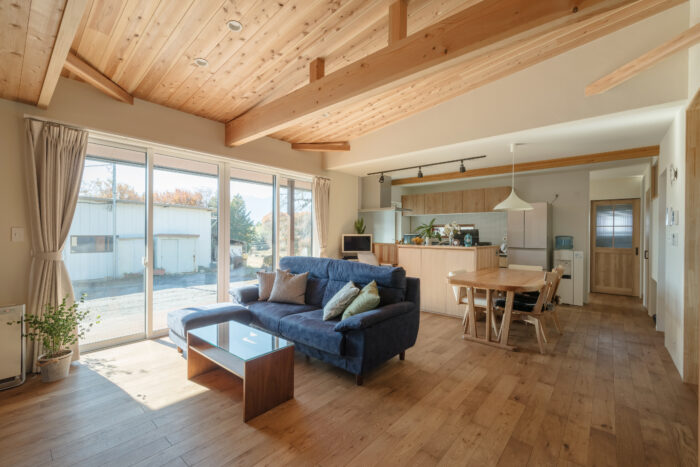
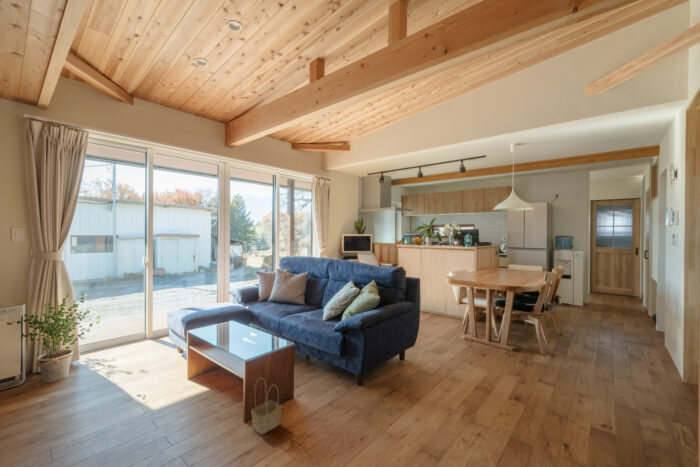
+ basket (266, 403)
